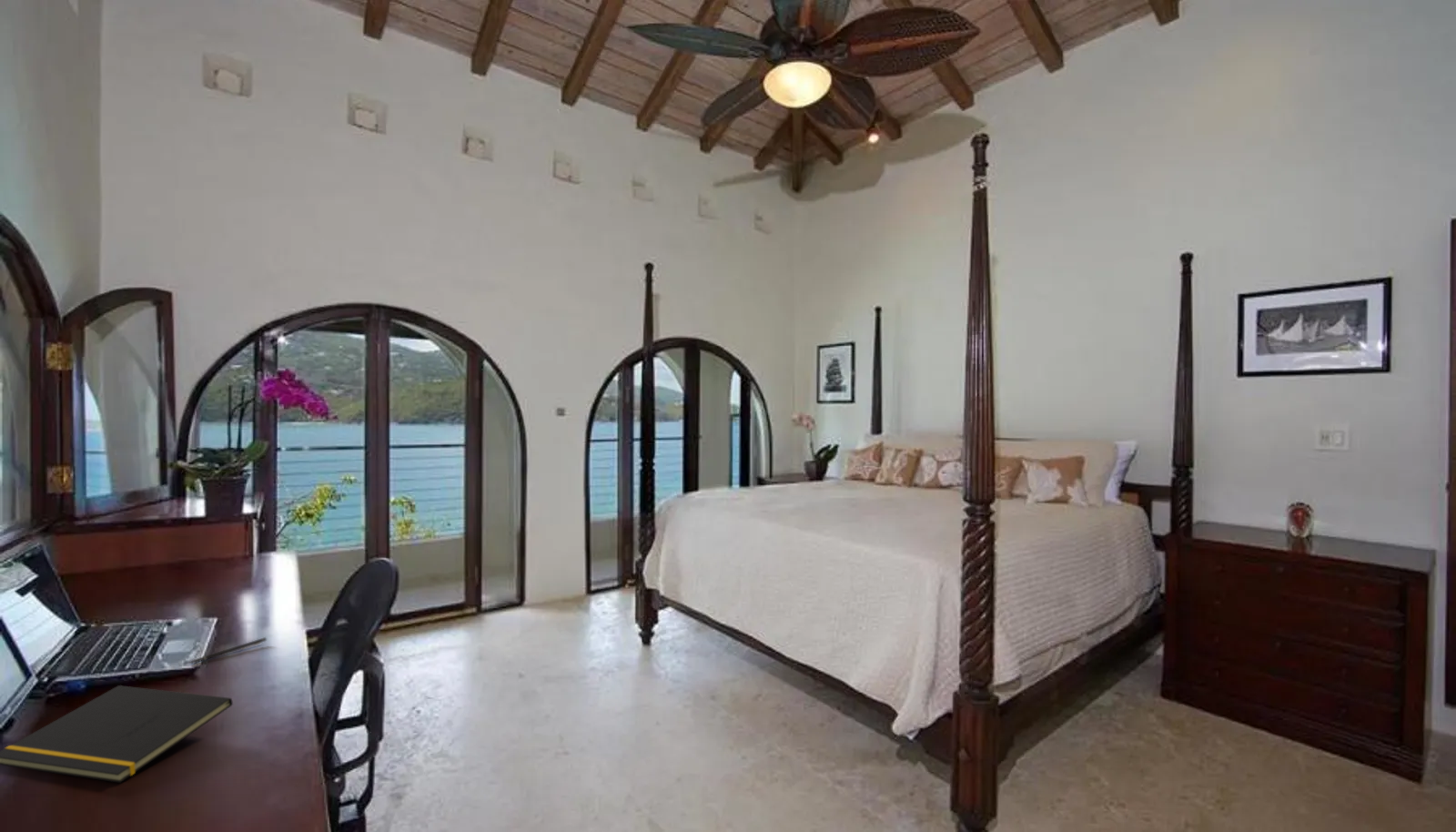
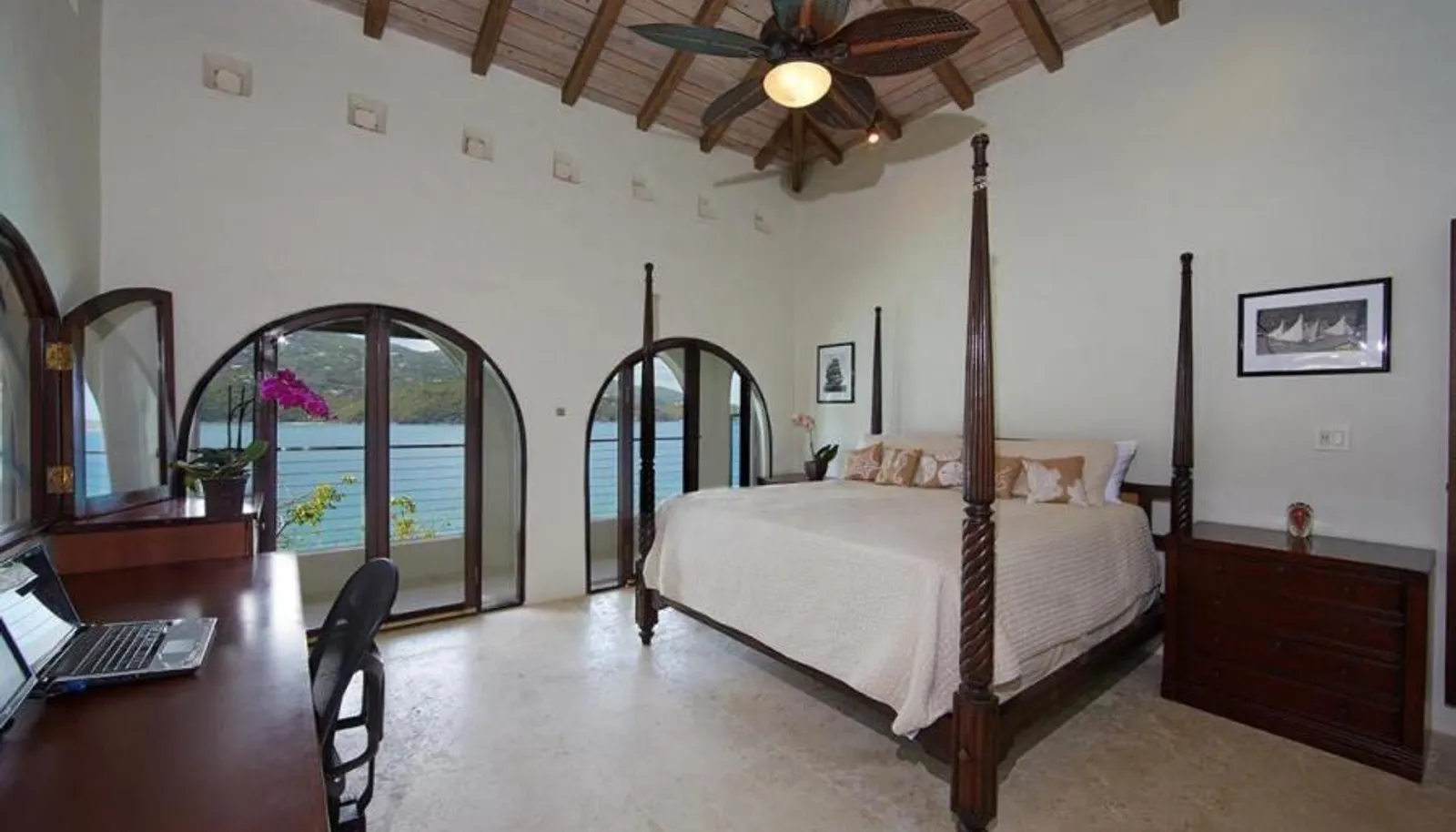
- notepad (119, 728)
- pen (228, 650)
